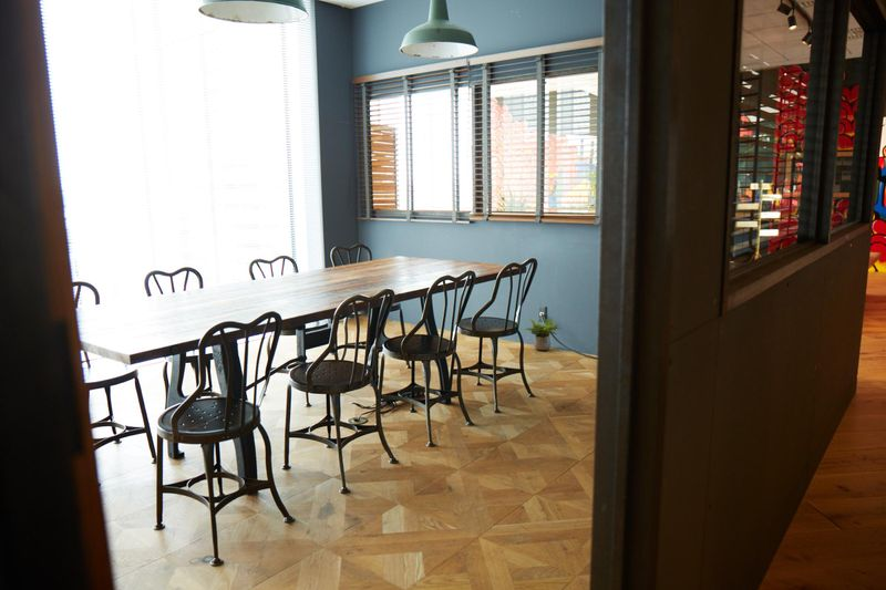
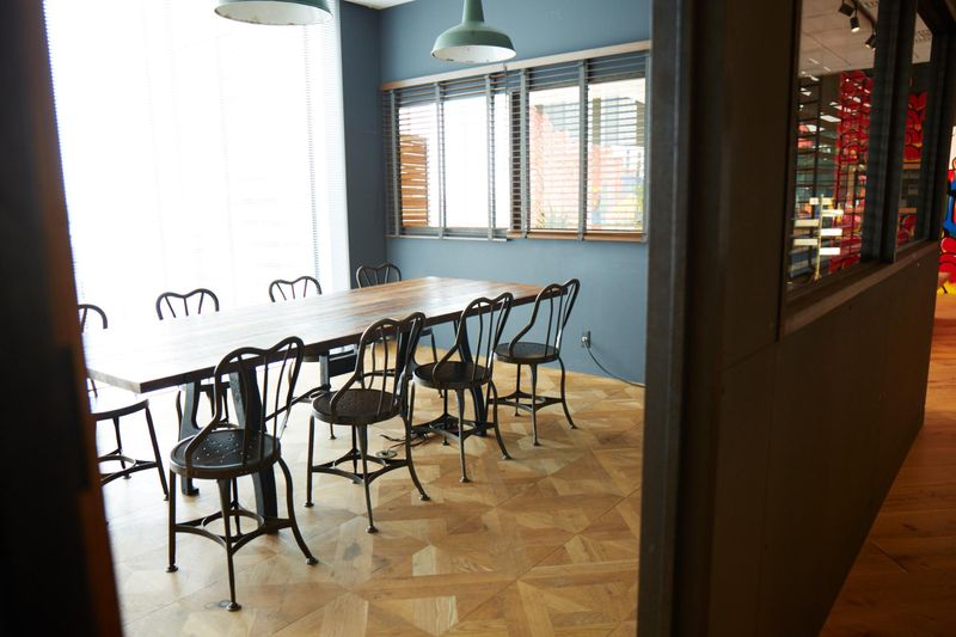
- potted plant (543, 333)
